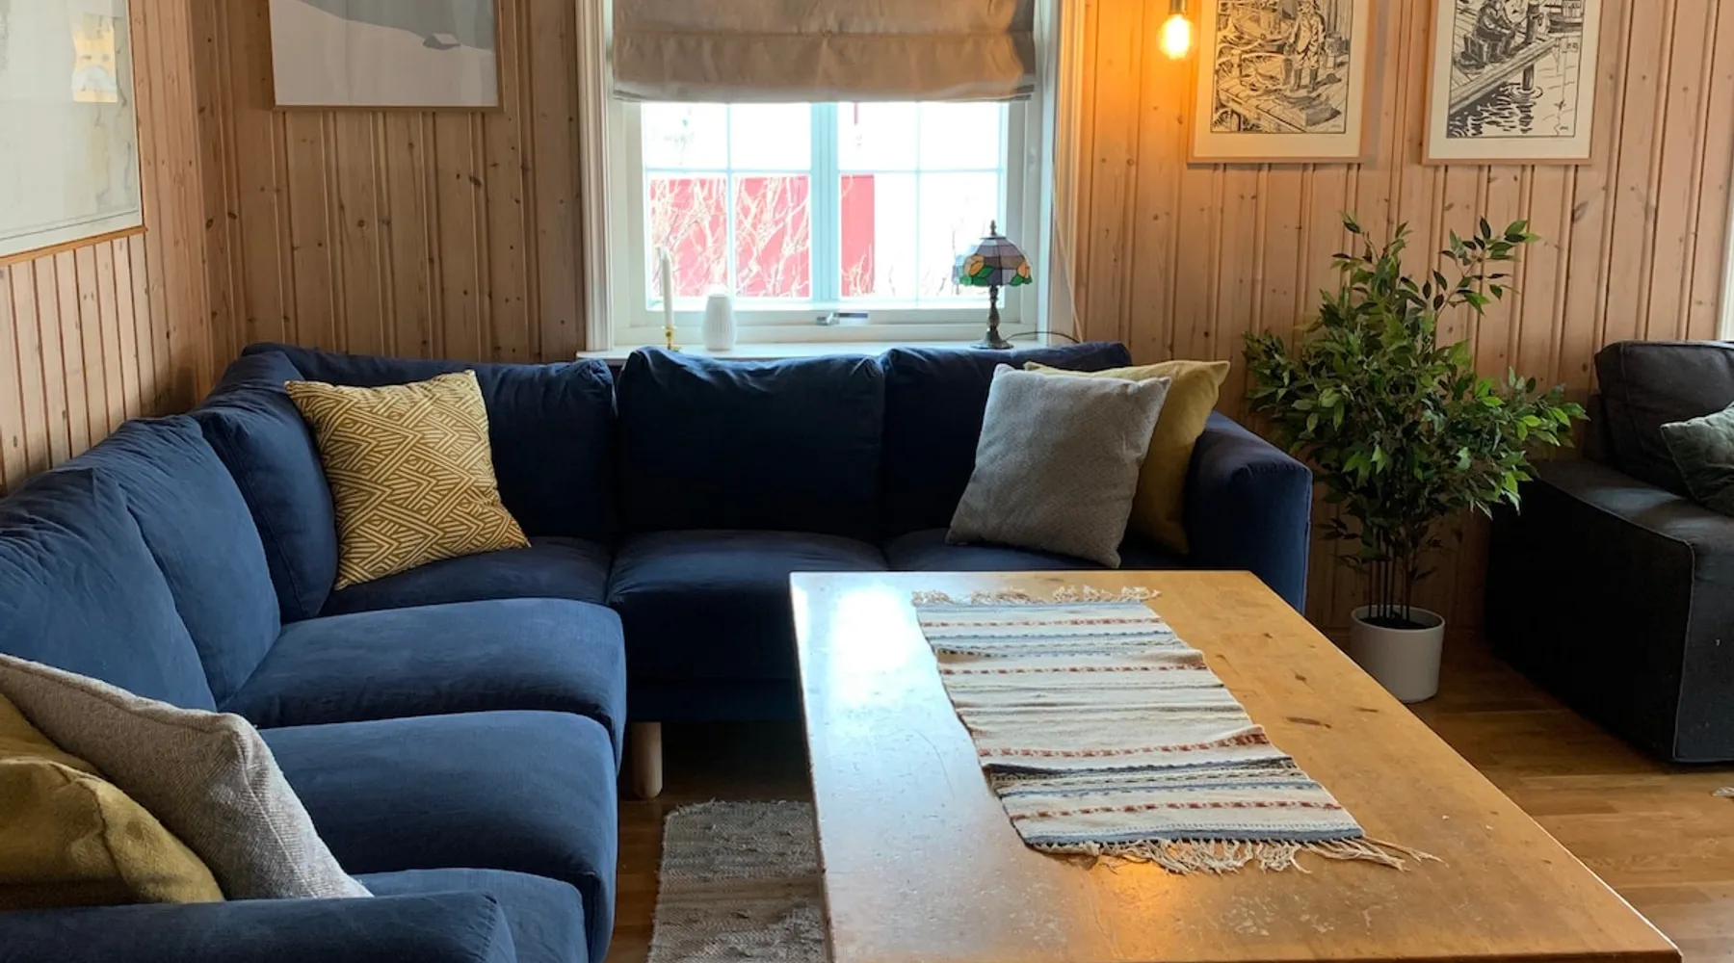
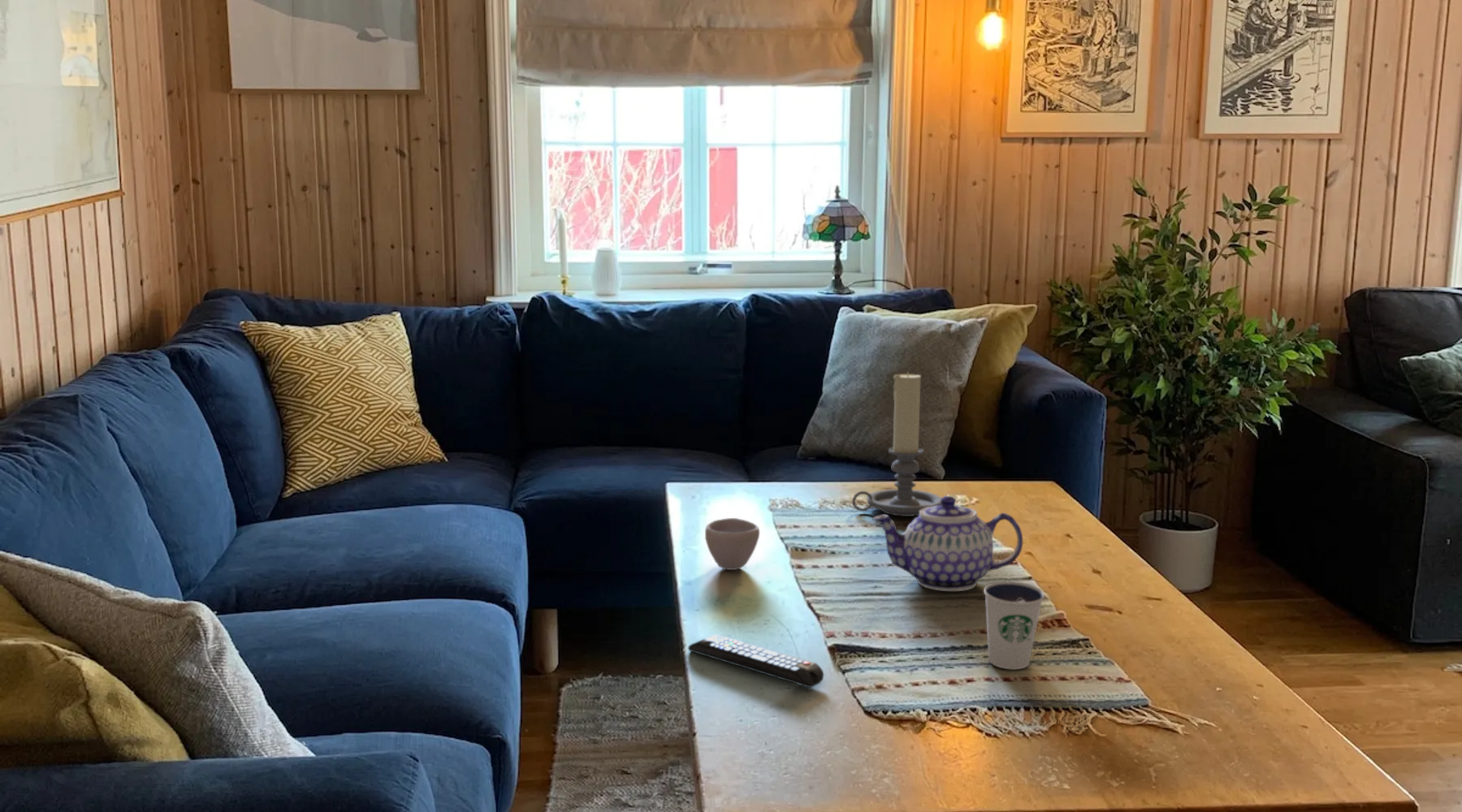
+ candle holder (898, 442)
+ cup (731, 543)
+ dixie cup (1012, 627)
+ remote control (754, 659)
+ teapot (947, 539)
